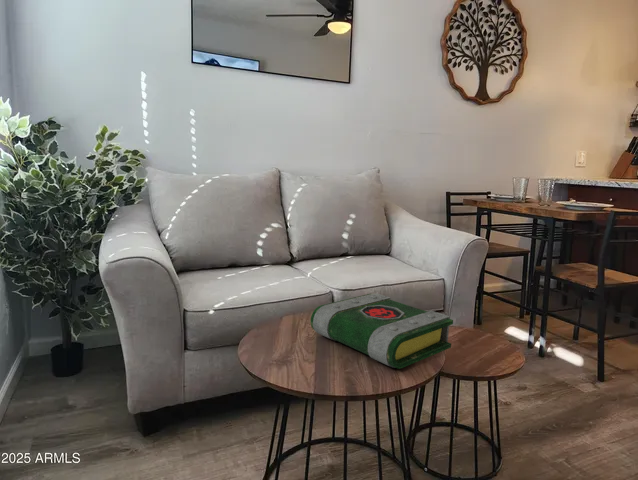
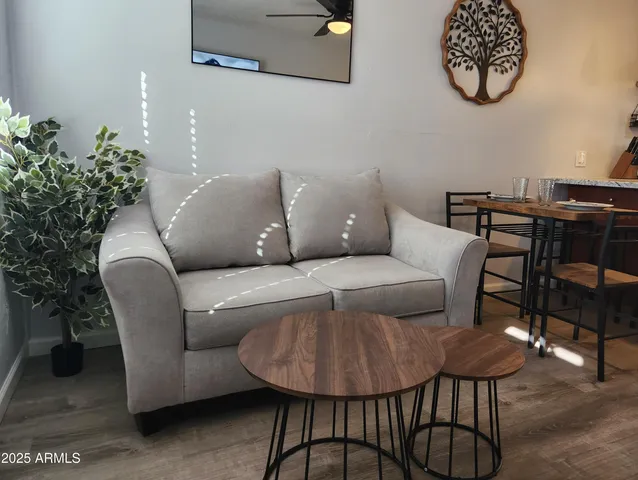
- book (380, 326)
